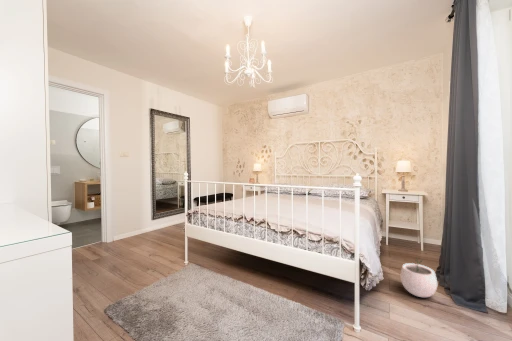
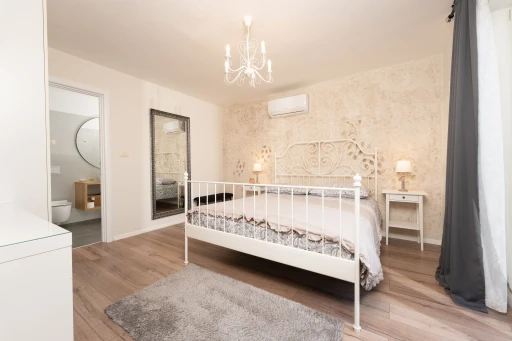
- plant pot (418, 275)
